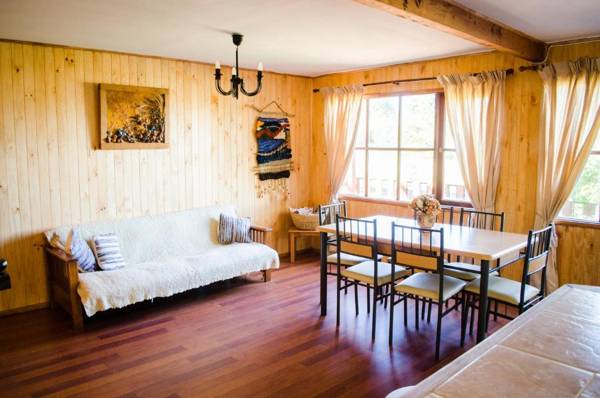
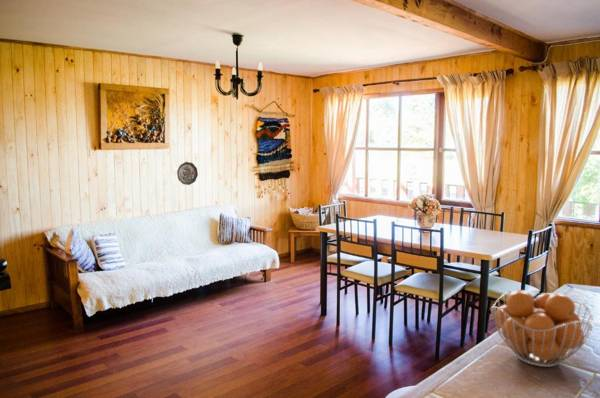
+ fruit basket (539, 325)
+ decorative plate (187, 173)
